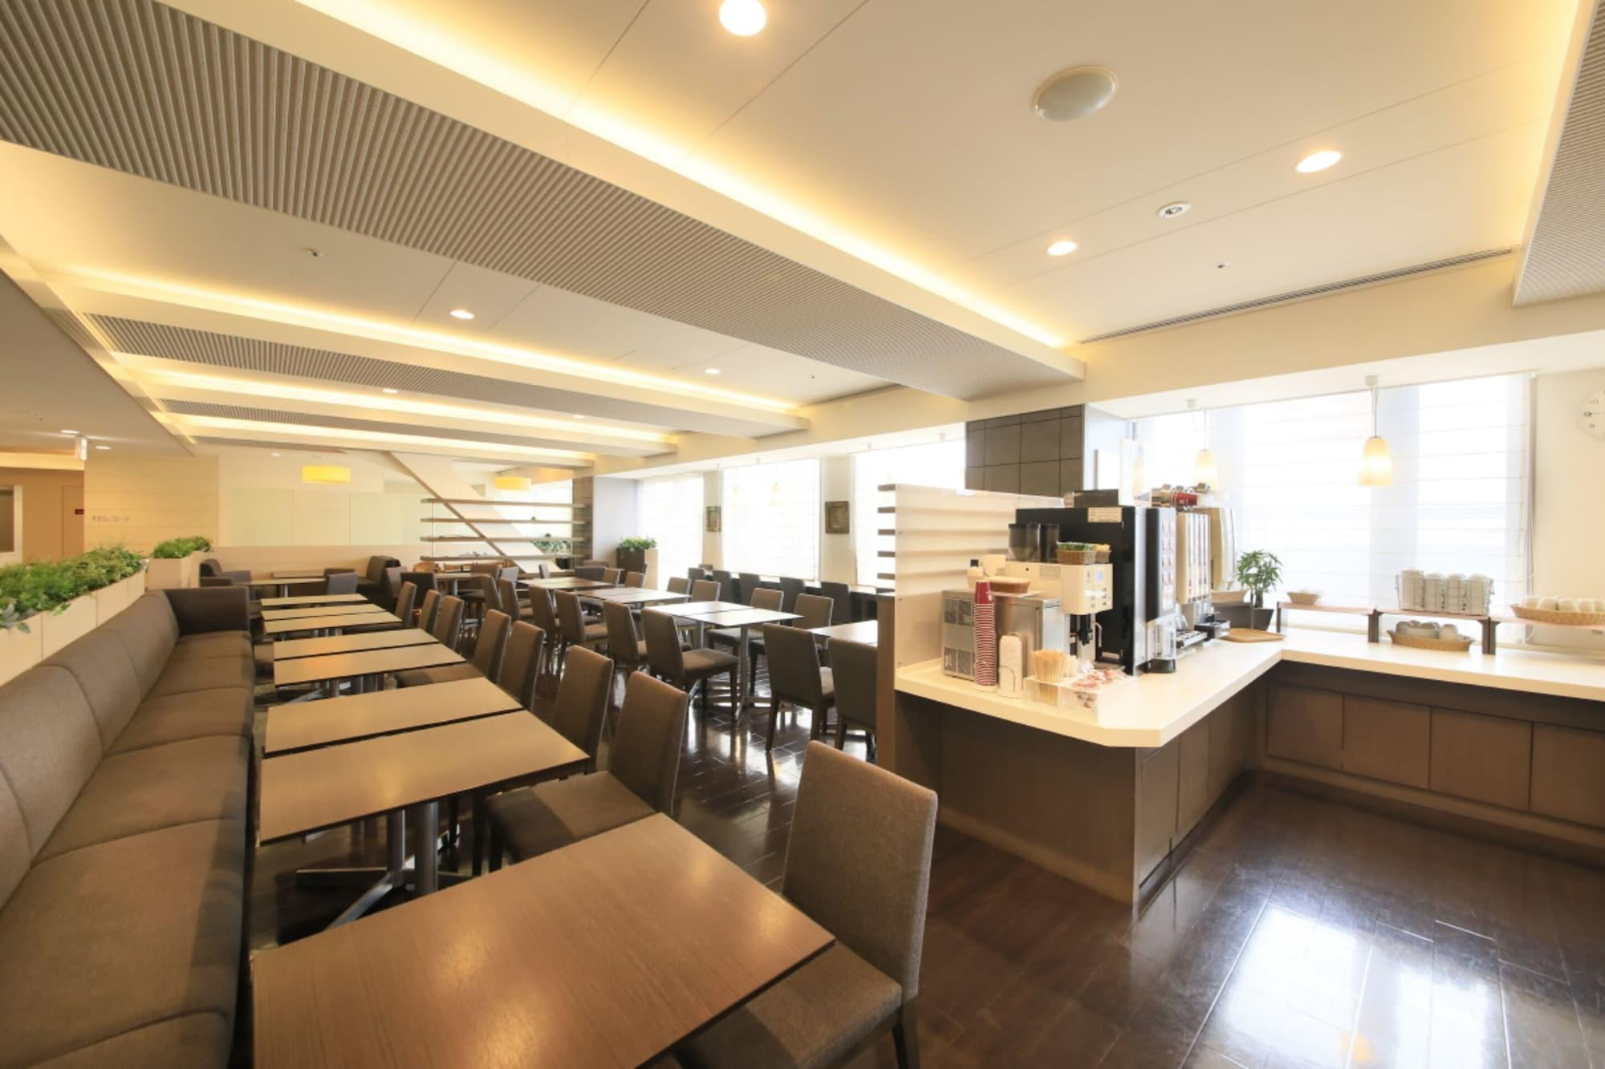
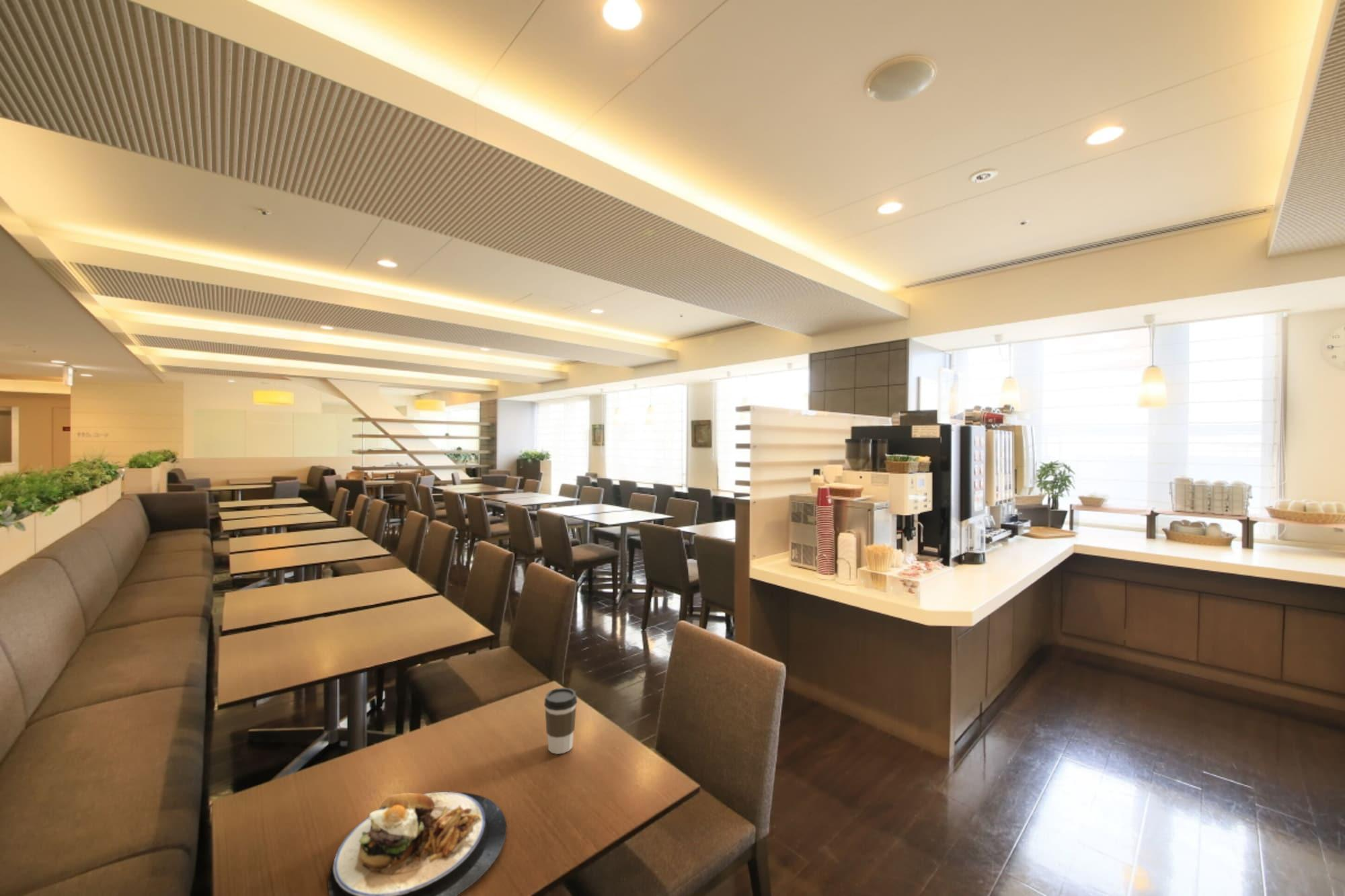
+ plate (423, 825)
+ coffee cup (560, 721)
